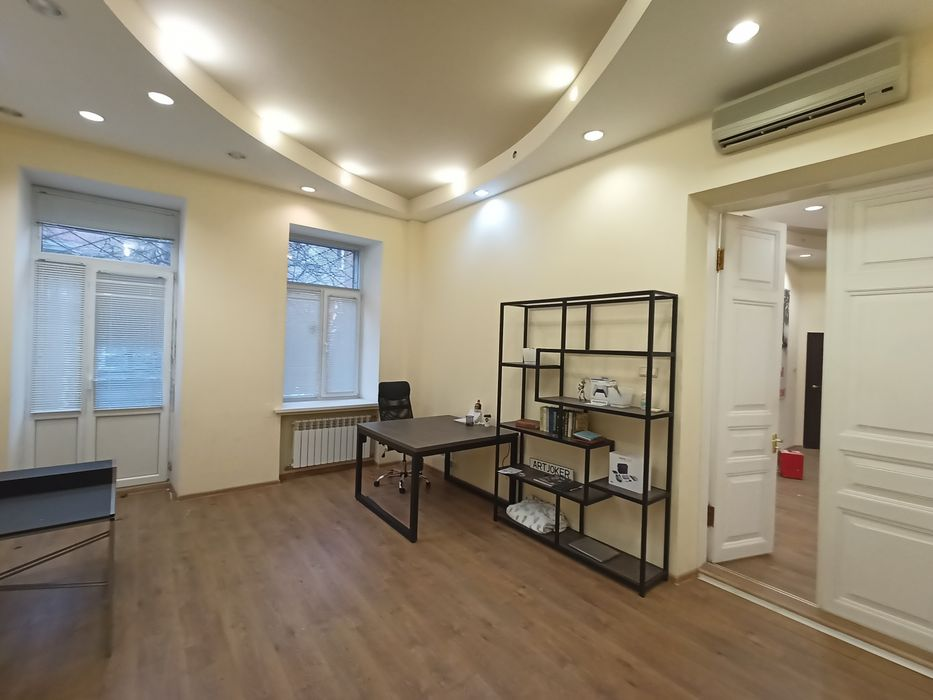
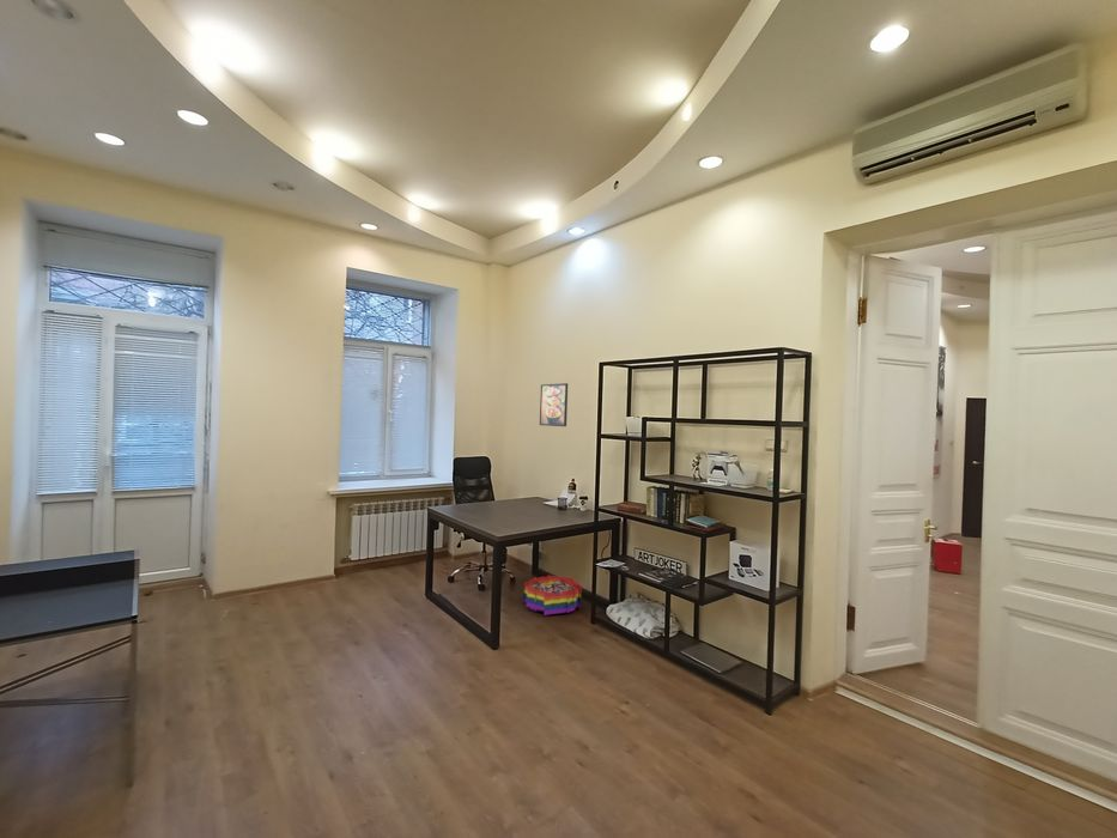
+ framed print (553, 405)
+ storage bin (551, 593)
